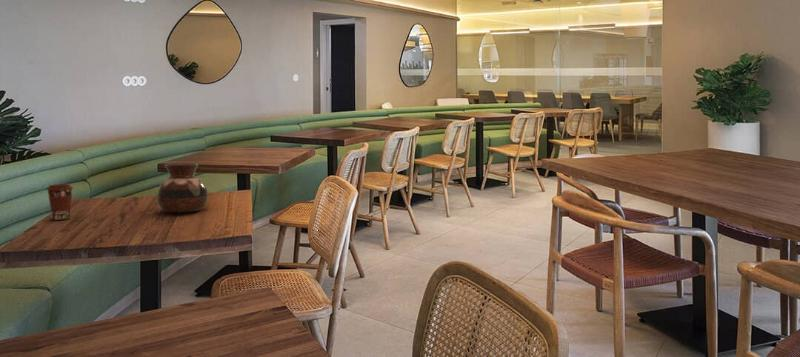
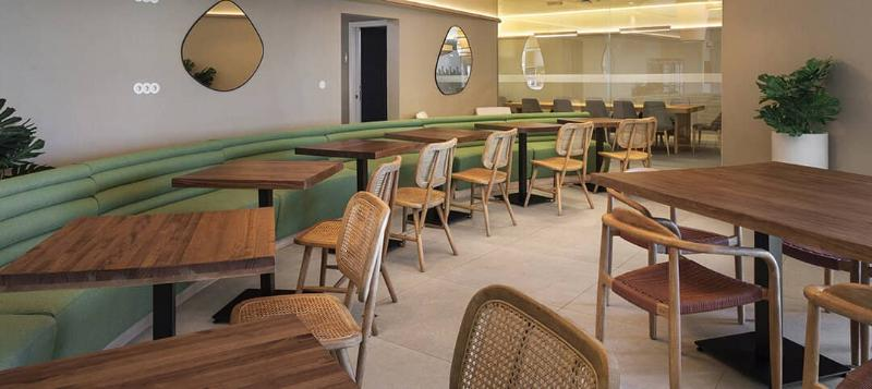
- vase (182, 187)
- coffee cup (60, 201)
